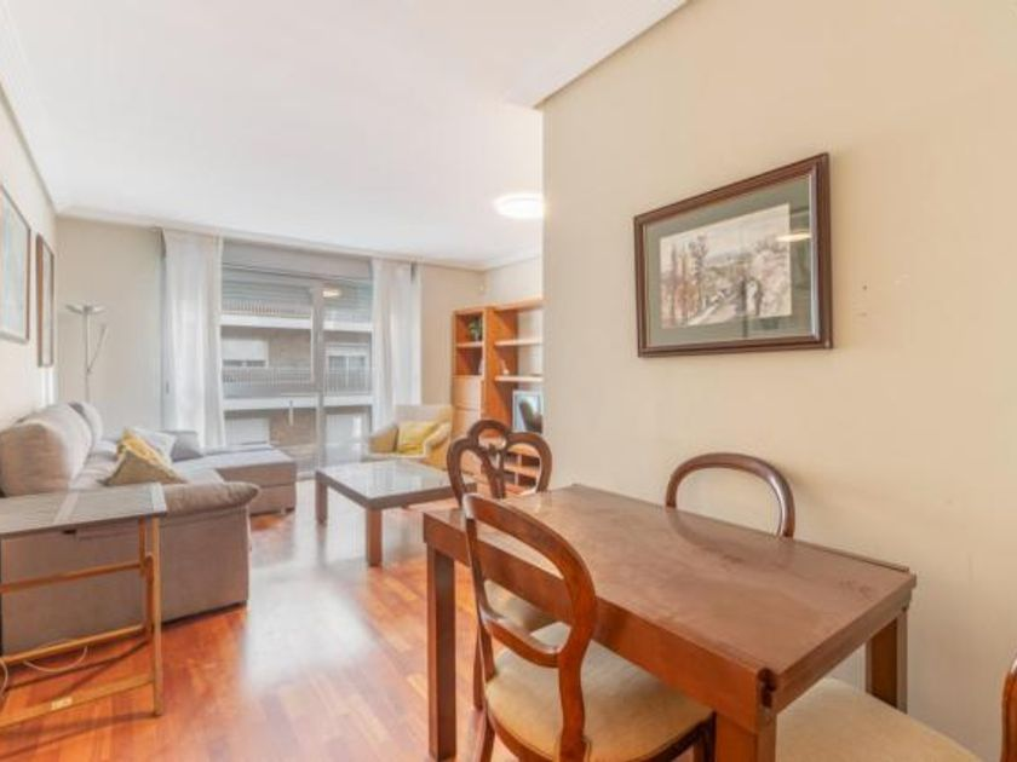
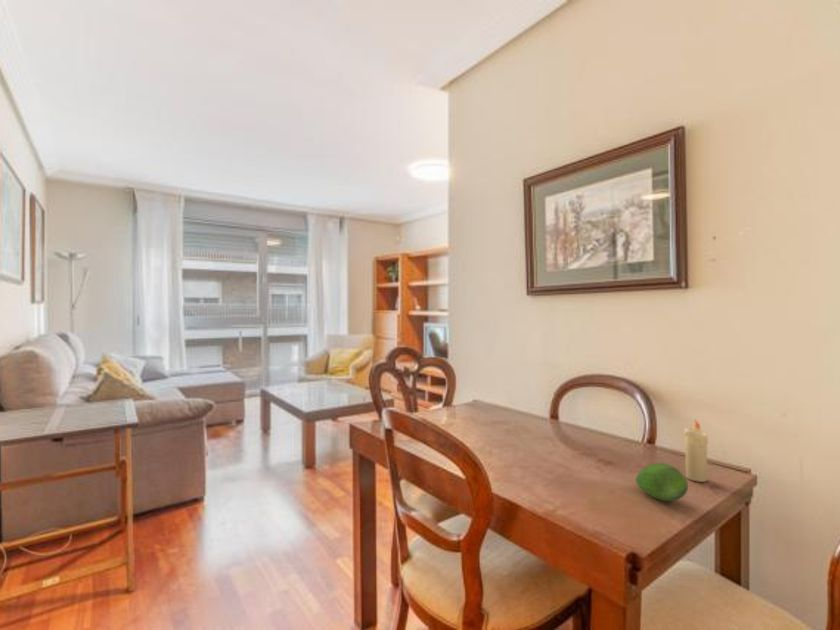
+ candle (696, 448)
+ fruit (660, 480)
